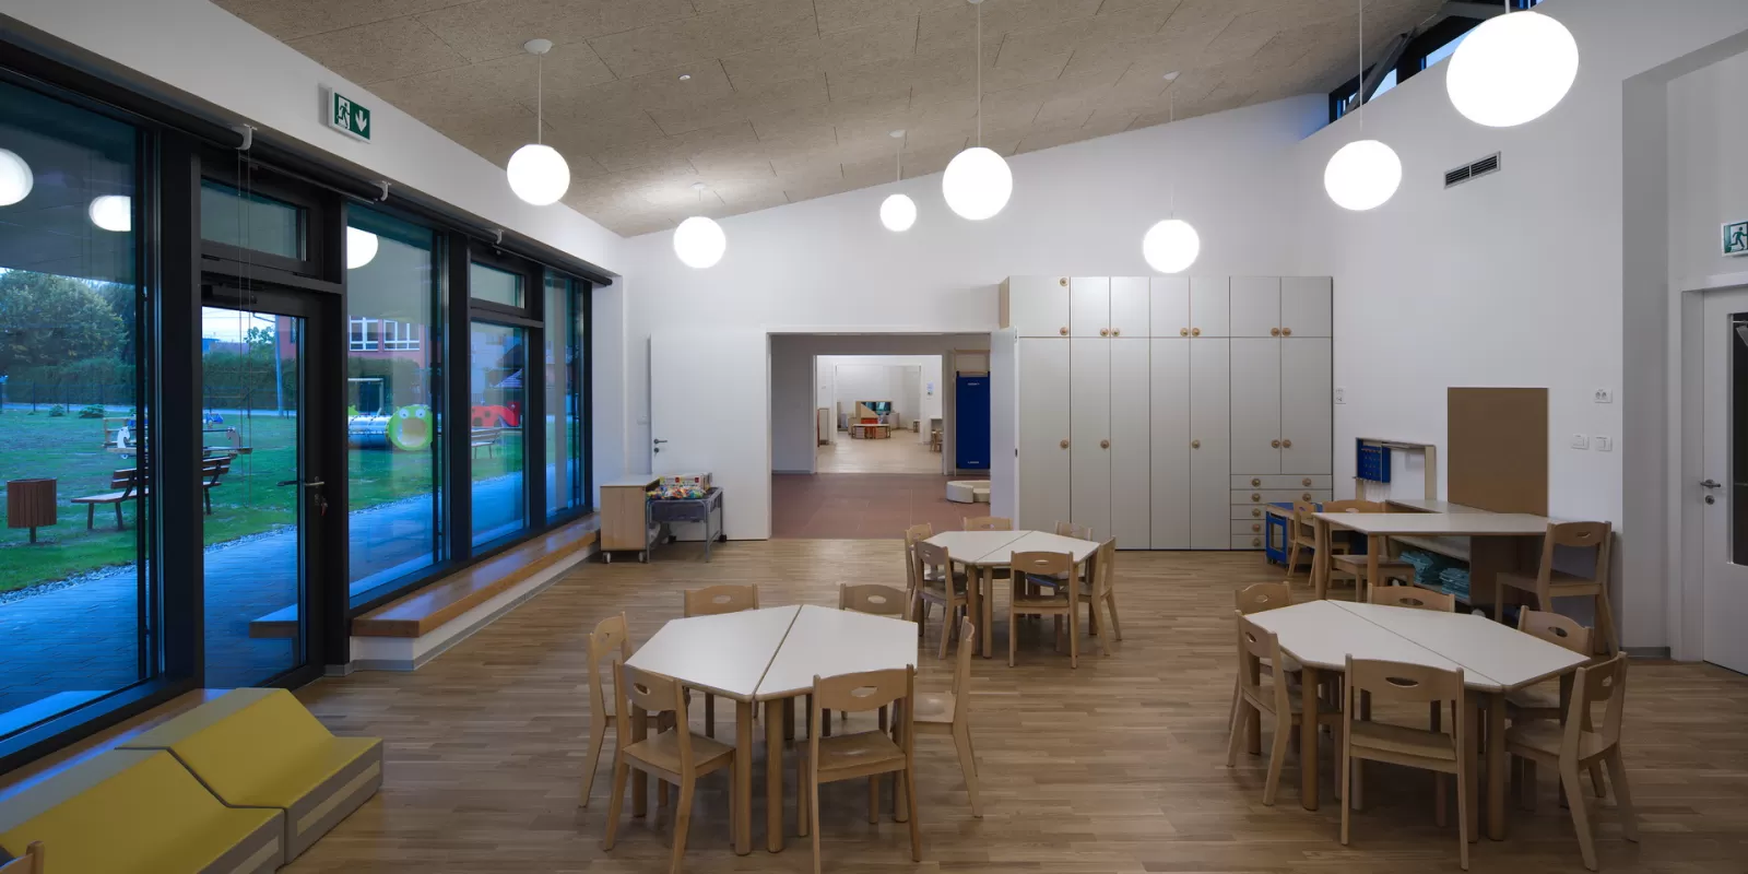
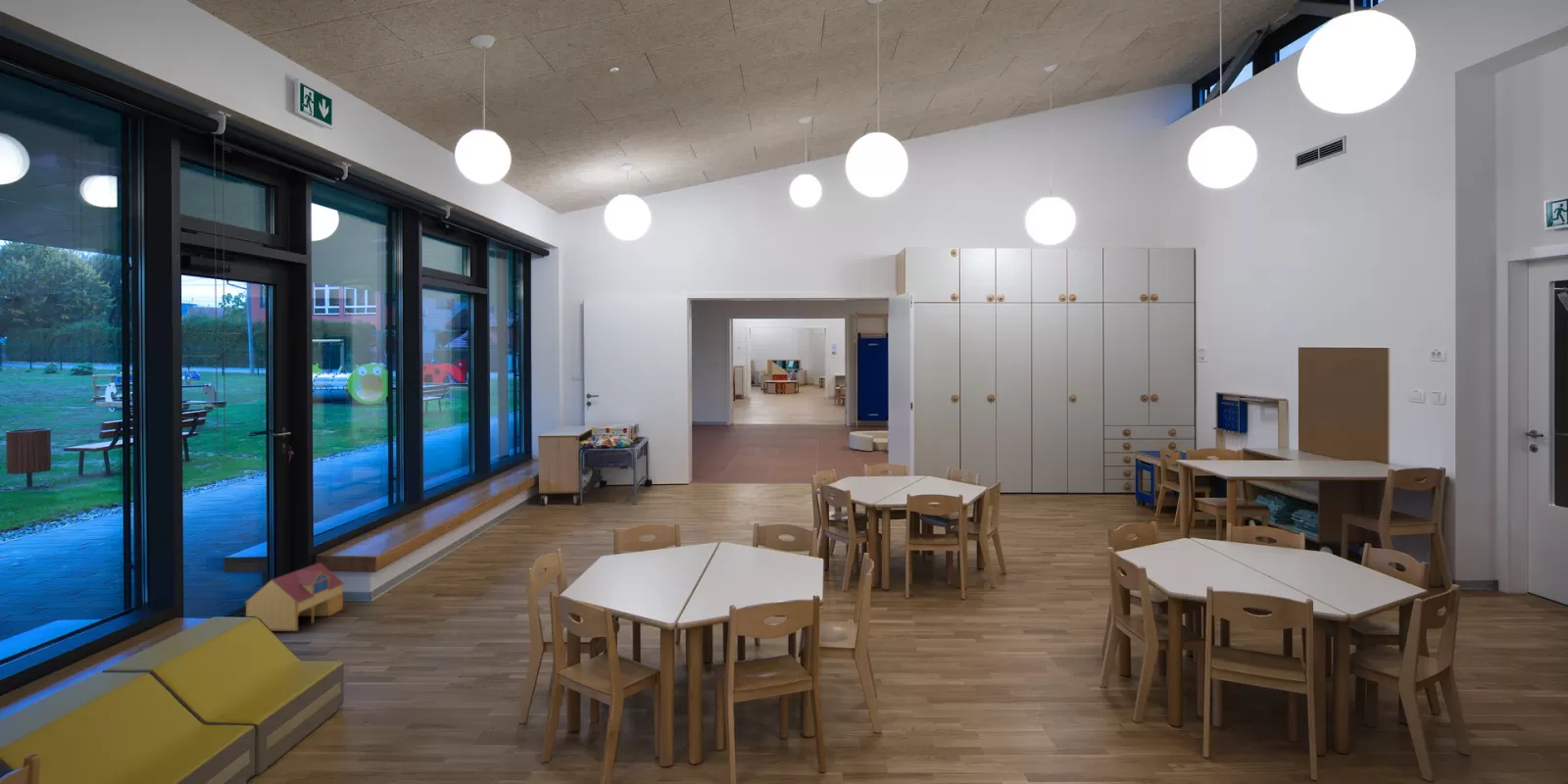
+ toy house (289, 595)
